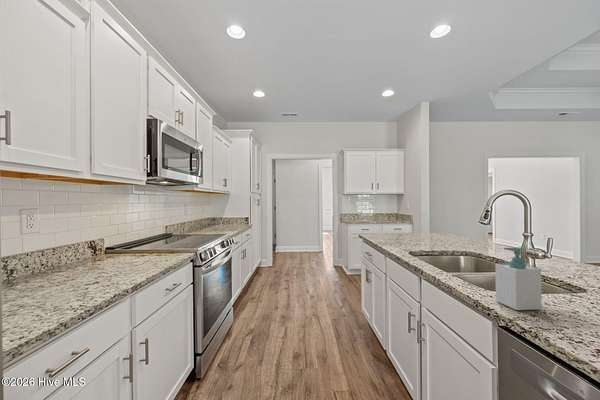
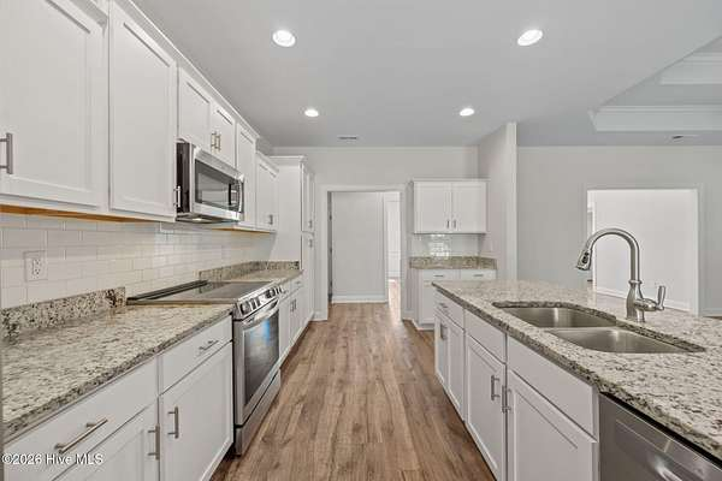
- soap bottle (517, 276)
